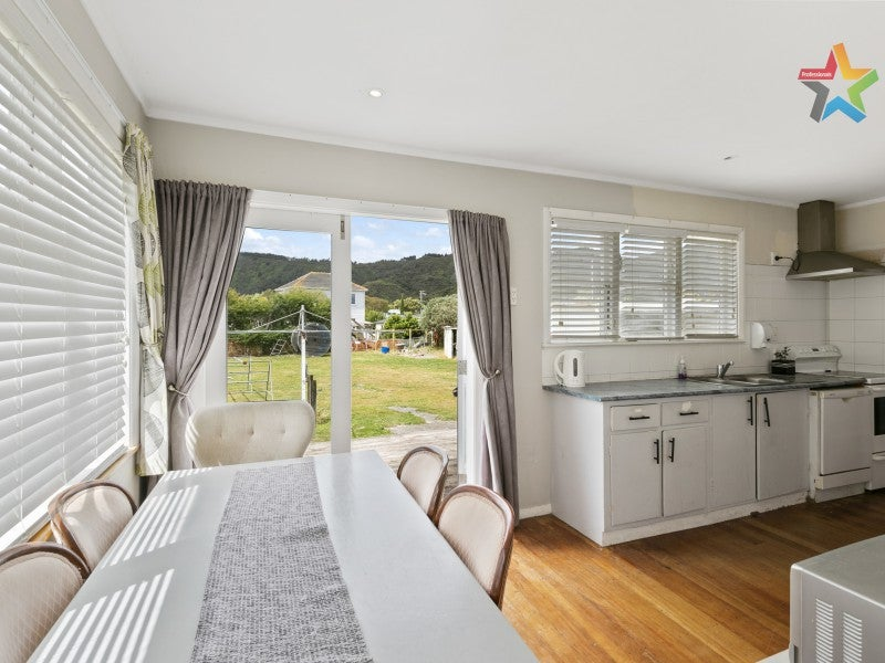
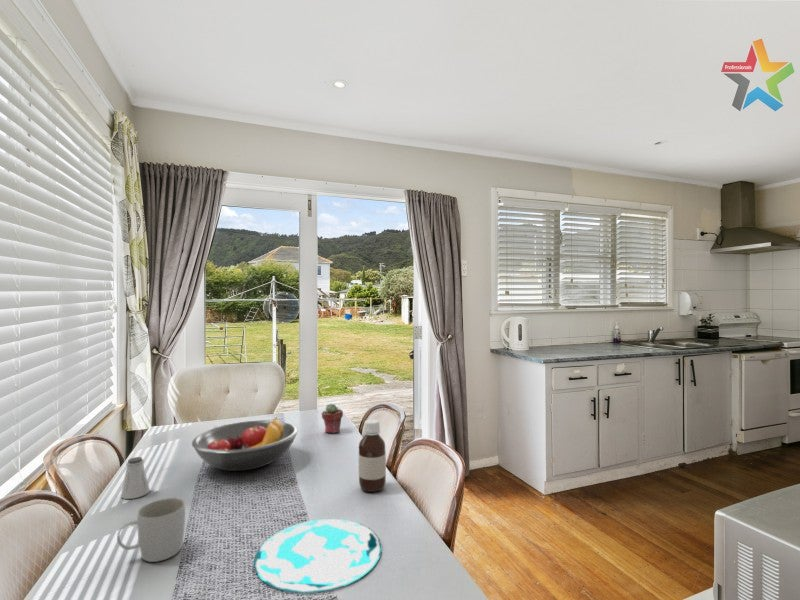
+ fruit bowl (247, 444)
+ saltshaker (135, 476)
+ potted succulent (332, 417)
+ plate (319, 545)
+ bottle (372, 454)
+ mug (152, 531)
